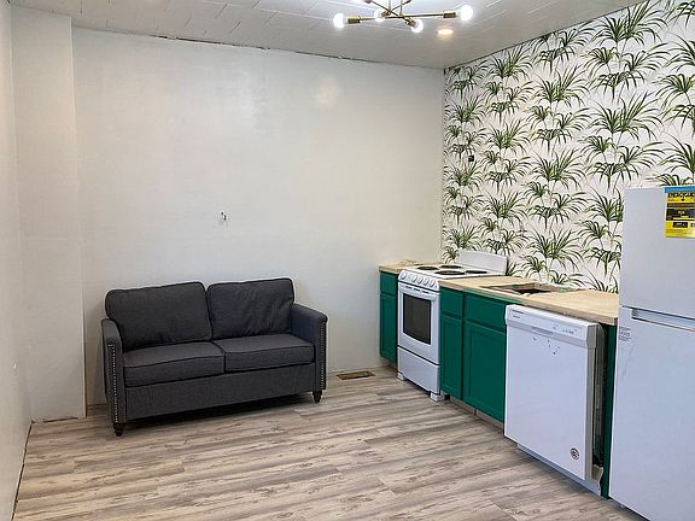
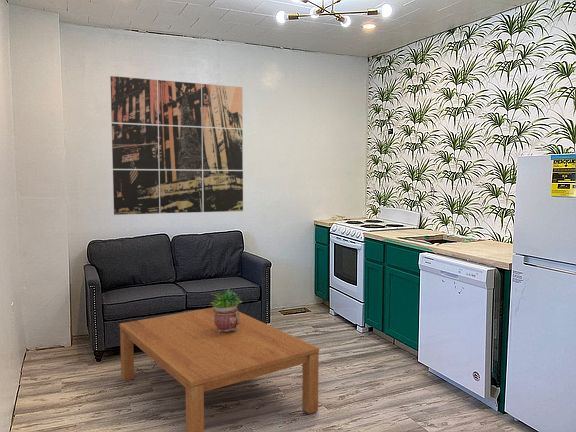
+ coffee table (212, 364)
+ wall art (181, 148)
+ potted plant (225, 308)
